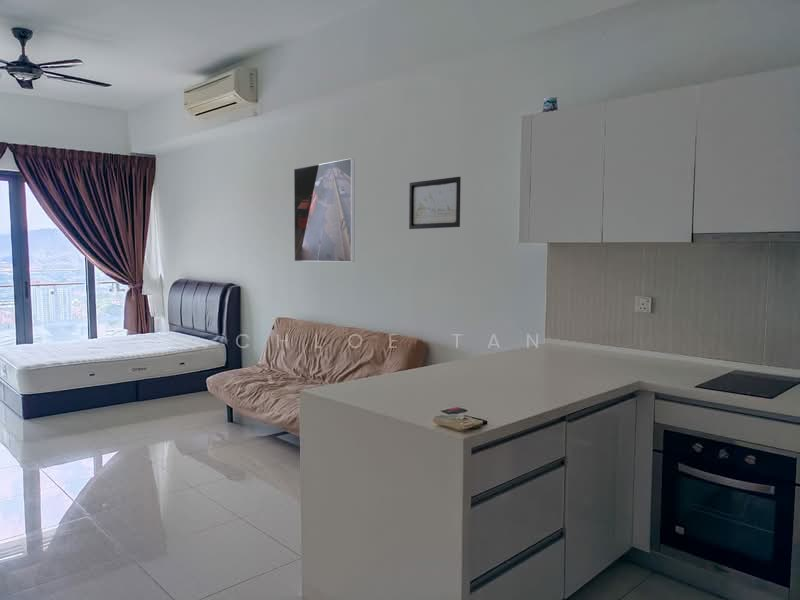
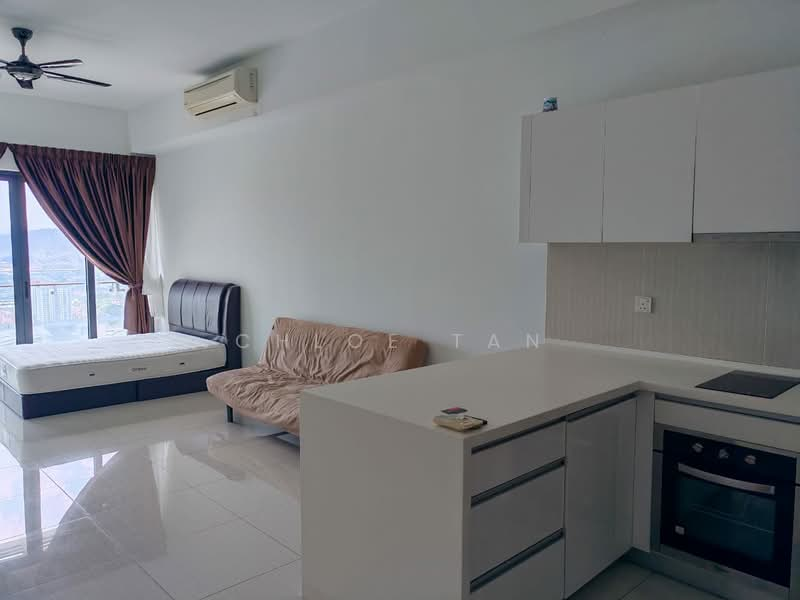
- wall art (433, 204)
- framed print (322, 213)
